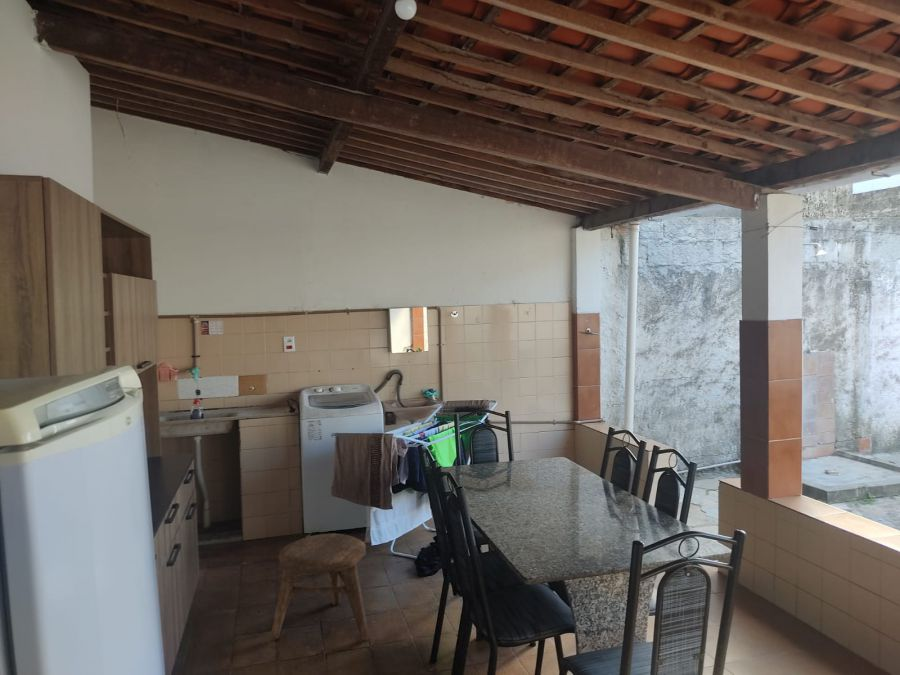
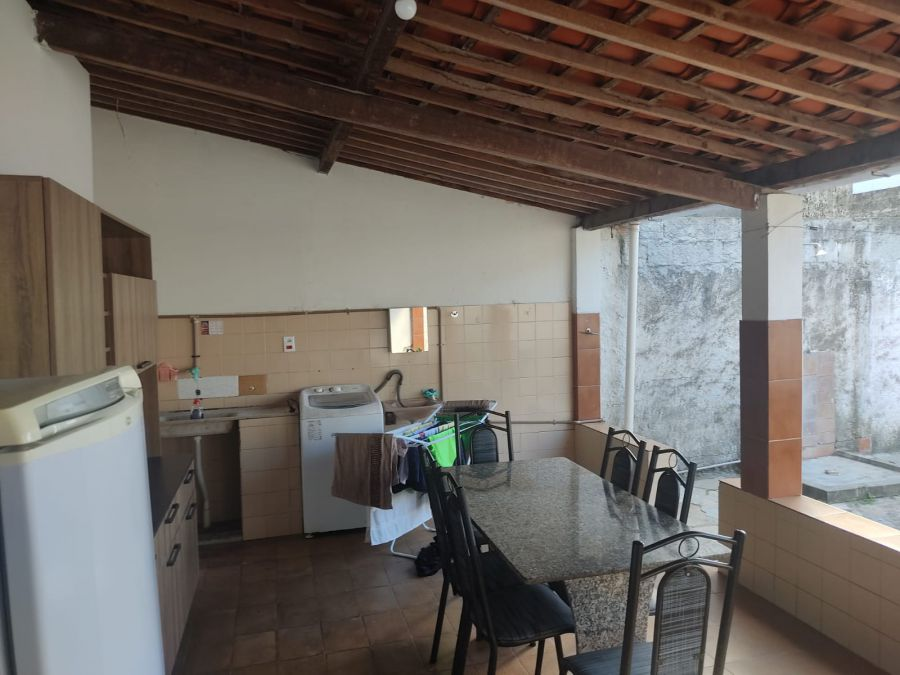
- stool (325, 587)
